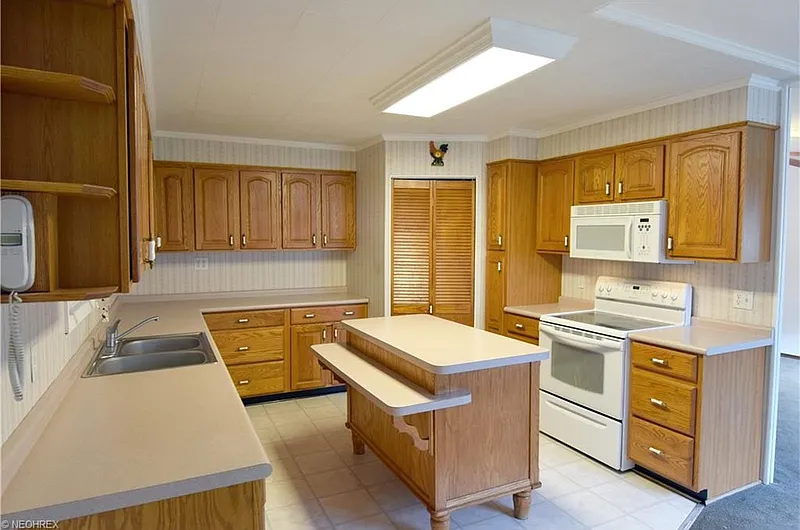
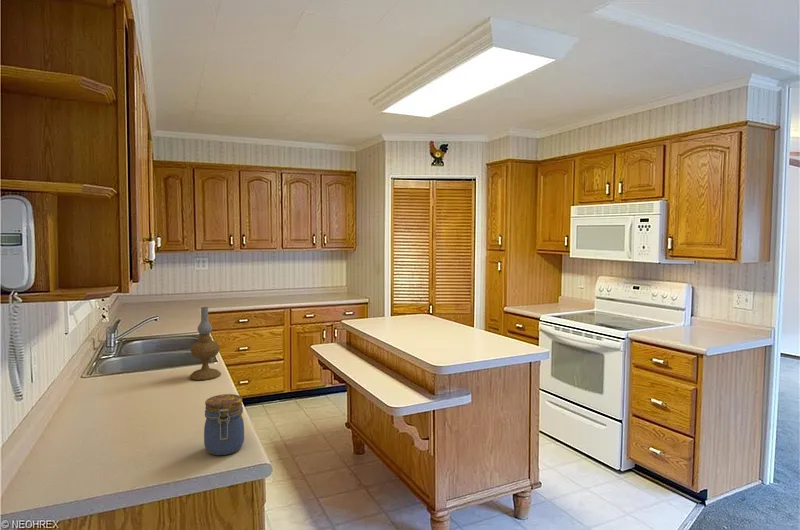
+ oil lamp (205, 341)
+ jar (224, 423)
